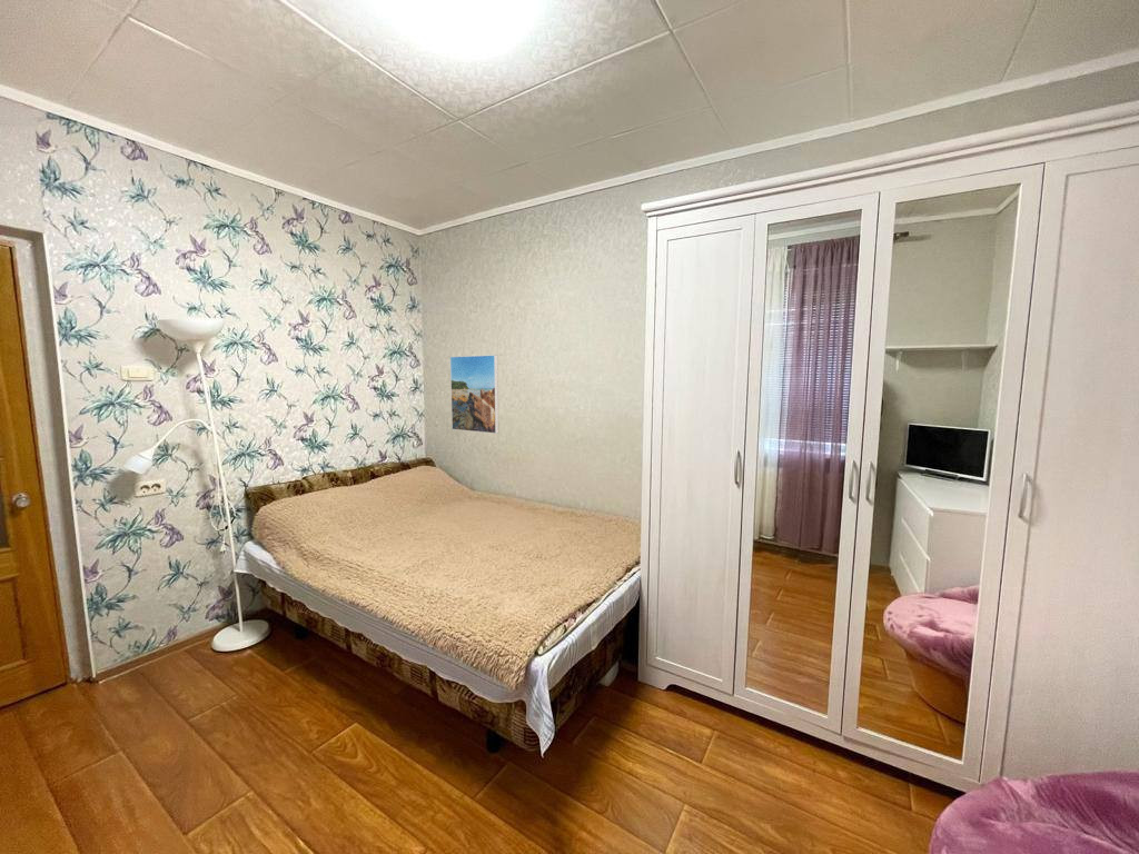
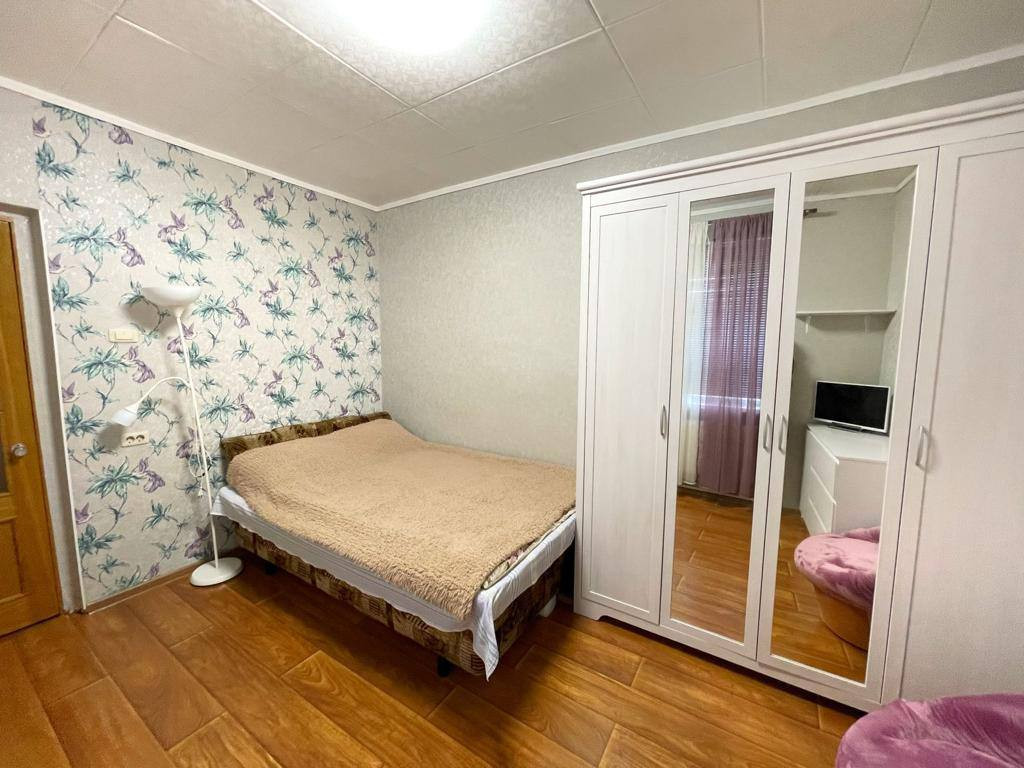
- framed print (473, 394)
